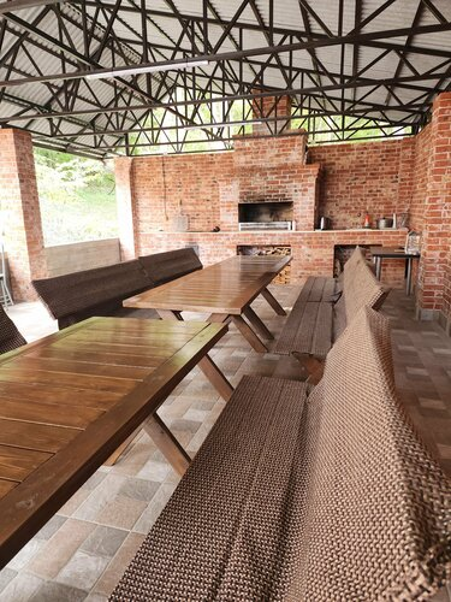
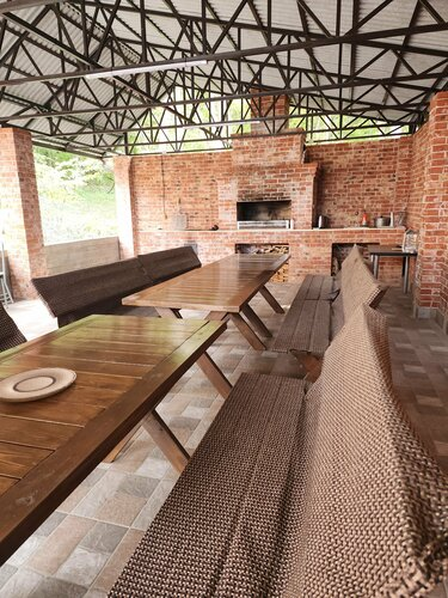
+ plate (35, 383)
